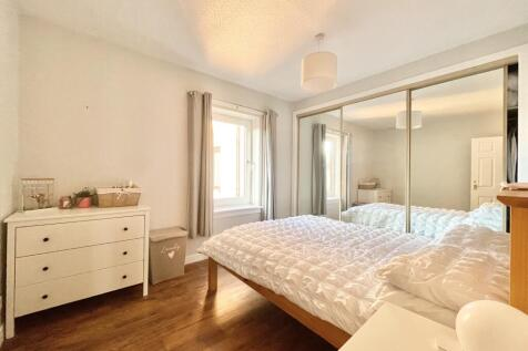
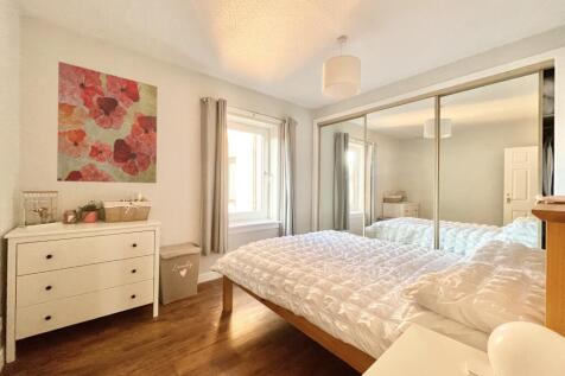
+ wall art (112, 128)
